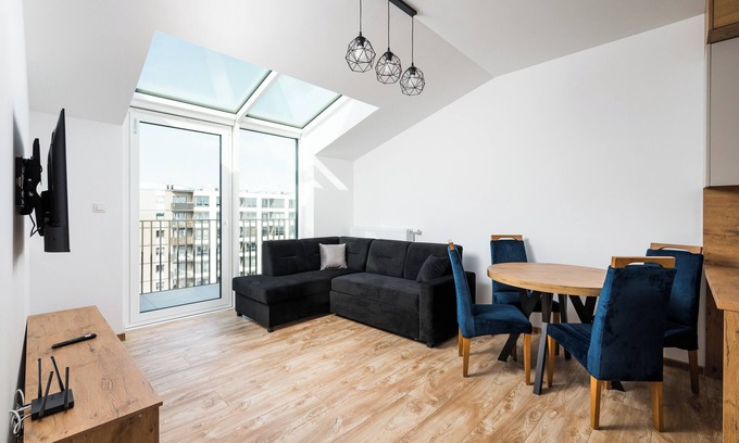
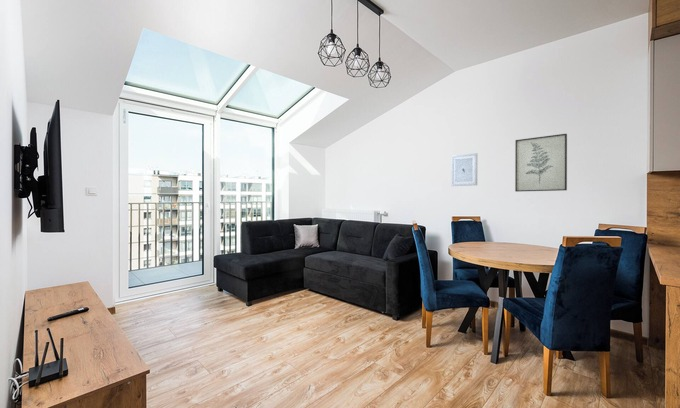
+ wall art (464, 170)
+ wall art (540, 164)
